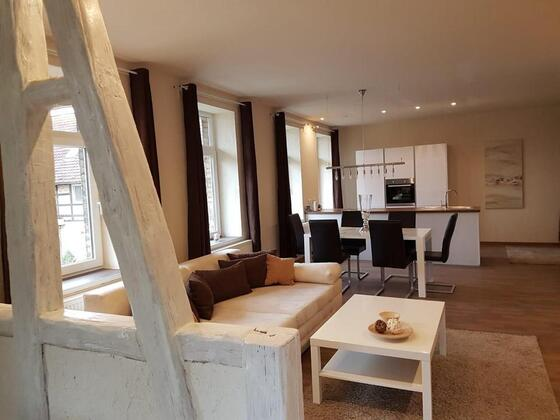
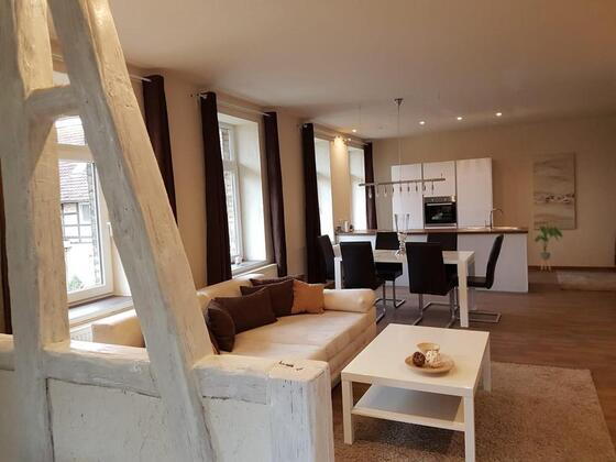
+ house plant (546, 248)
